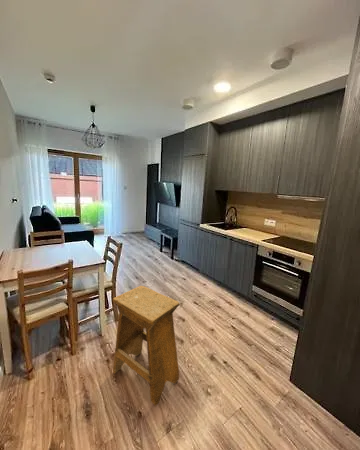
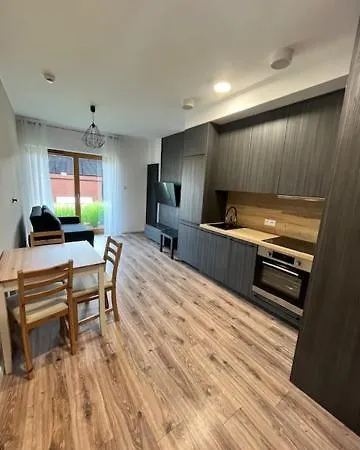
- stool (146, 339)
